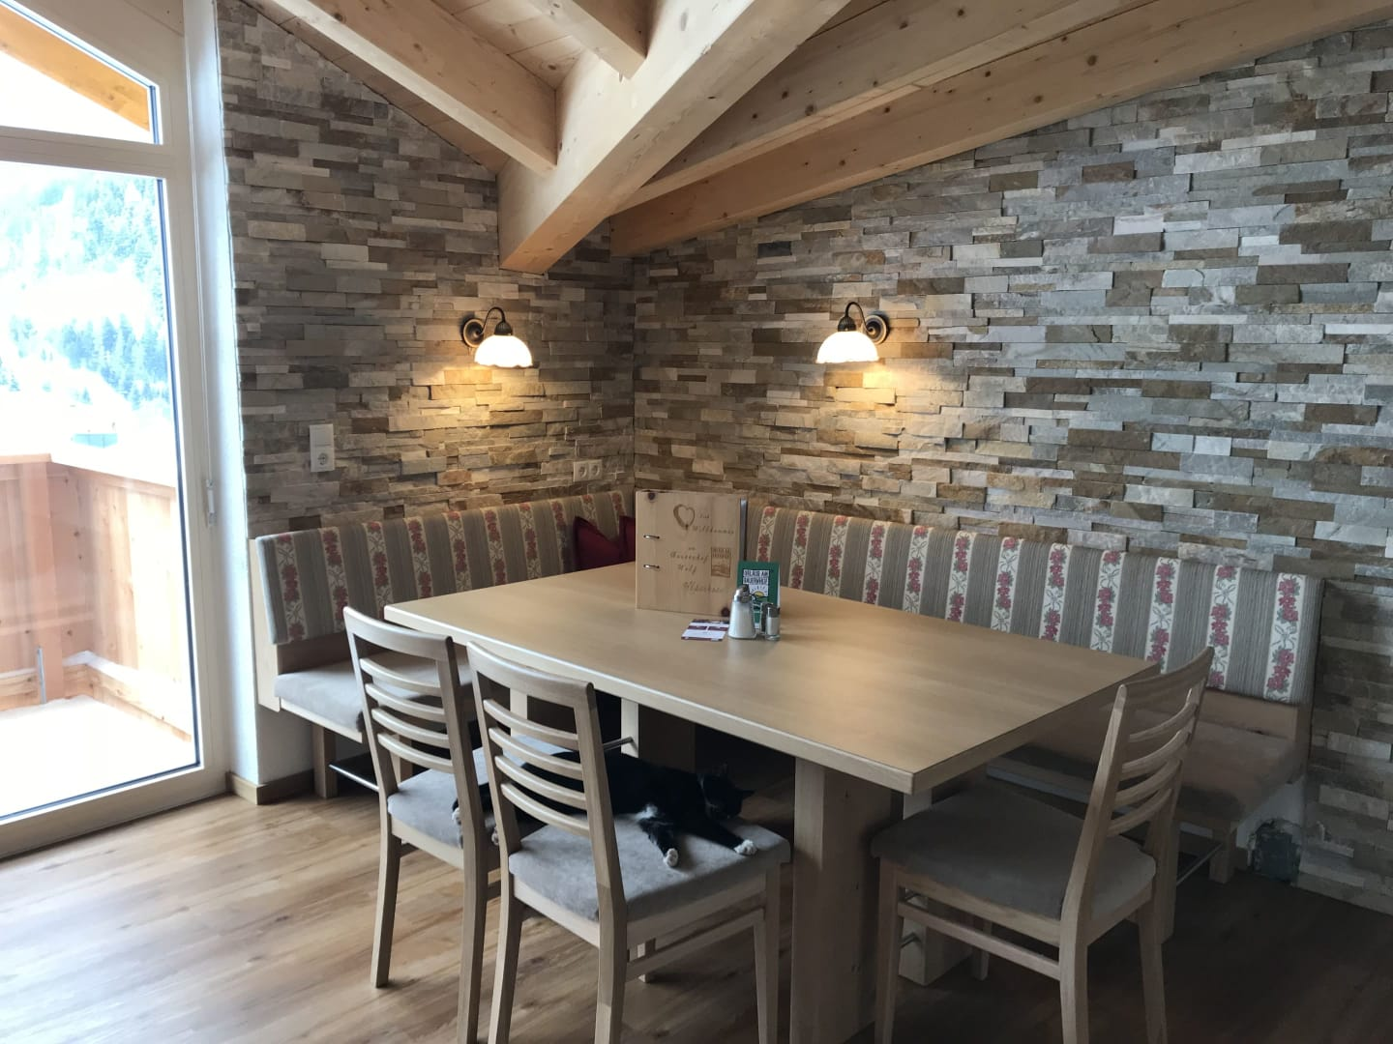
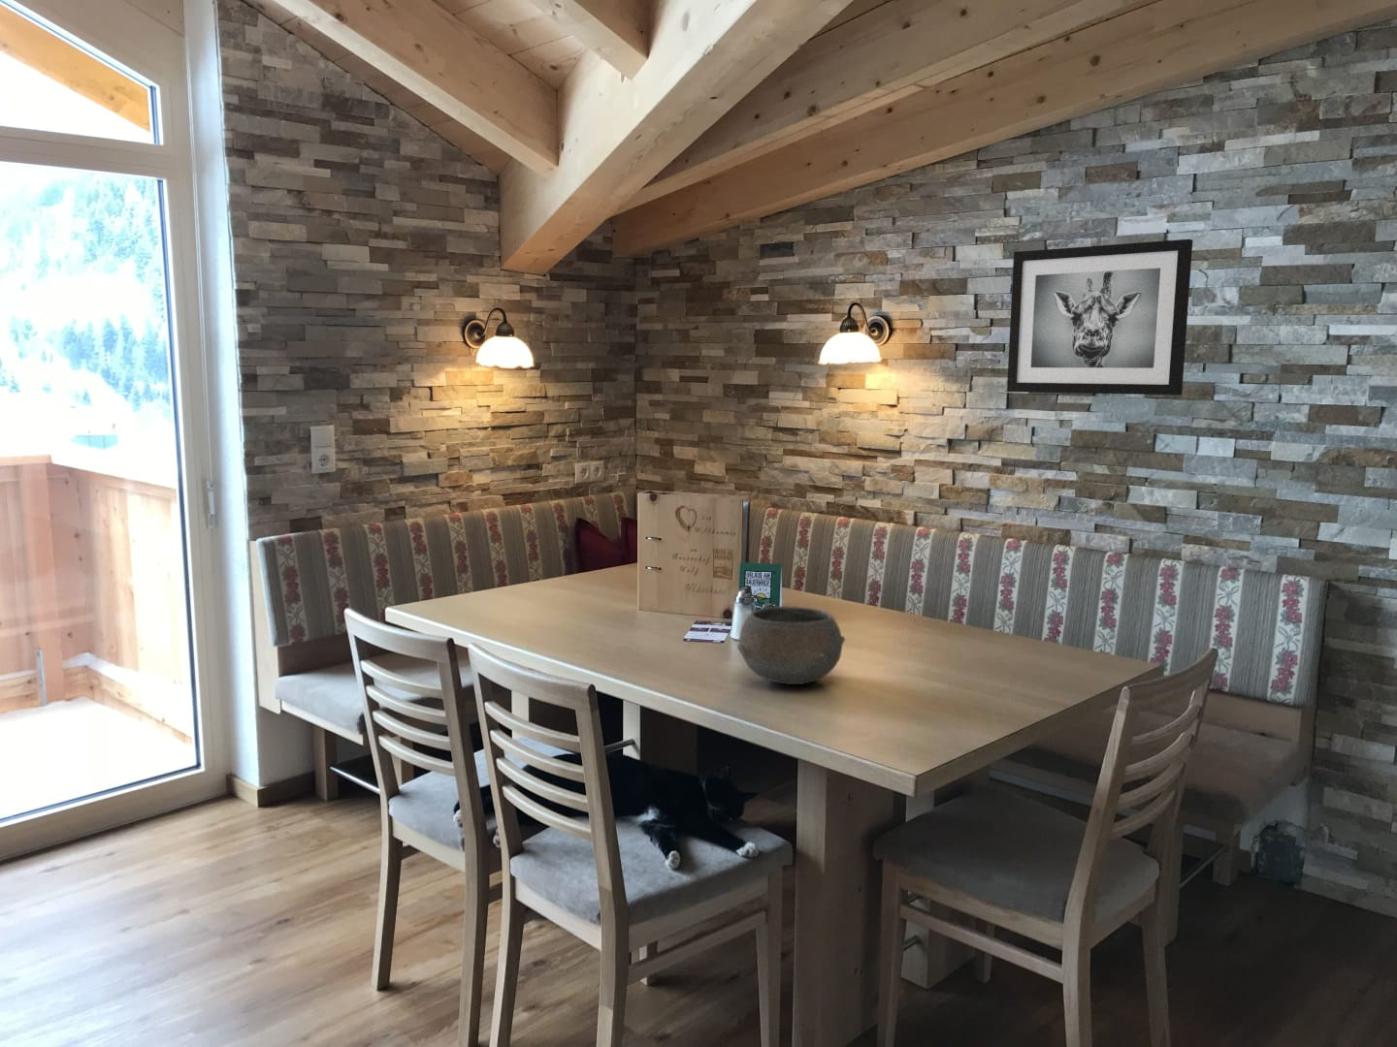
+ wall art (1093, 320)
+ bowl (790, 647)
